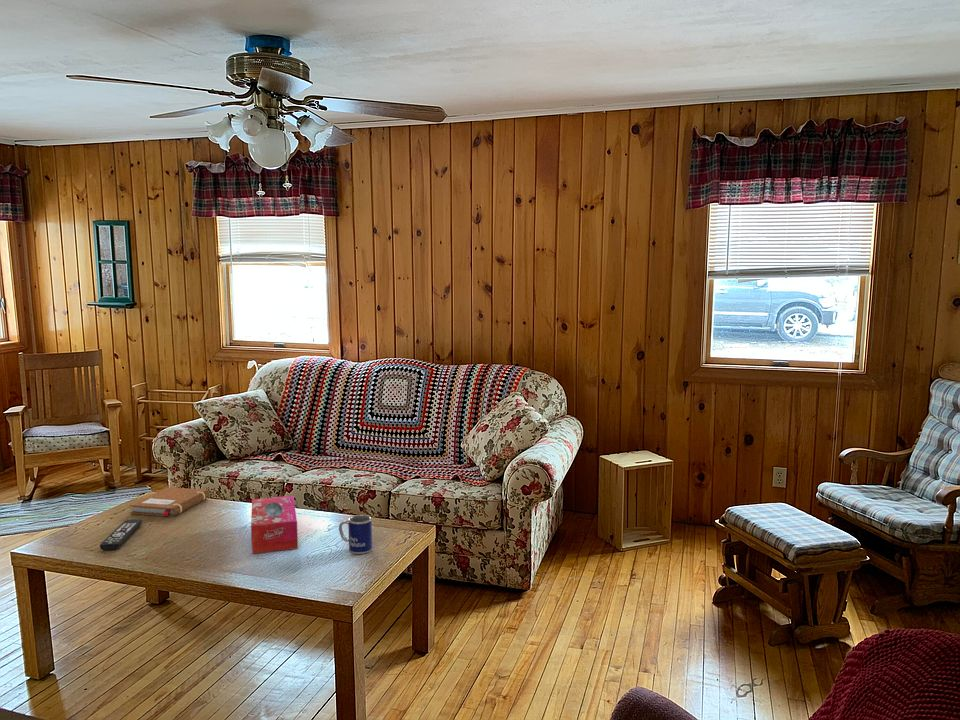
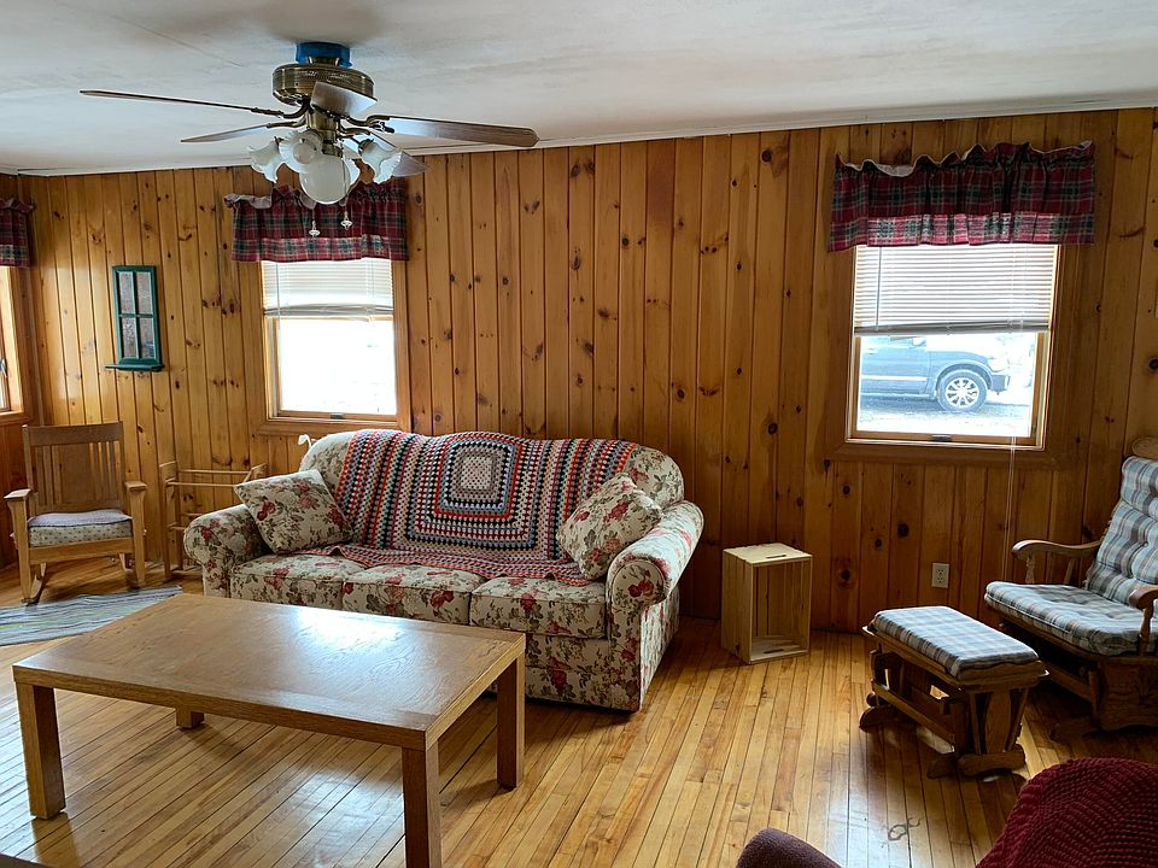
- notebook (170, 501)
- tissue box (273, 522)
- remote control (122, 533)
- mug (355, 533)
